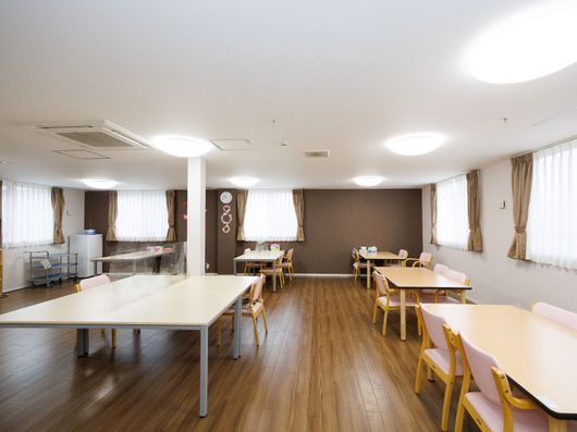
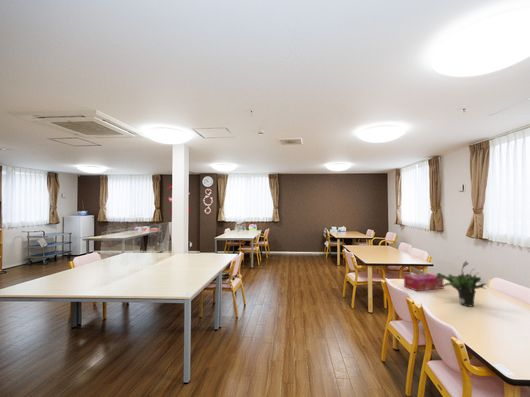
+ potted plant (460, 282)
+ tissue box (423, 281)
